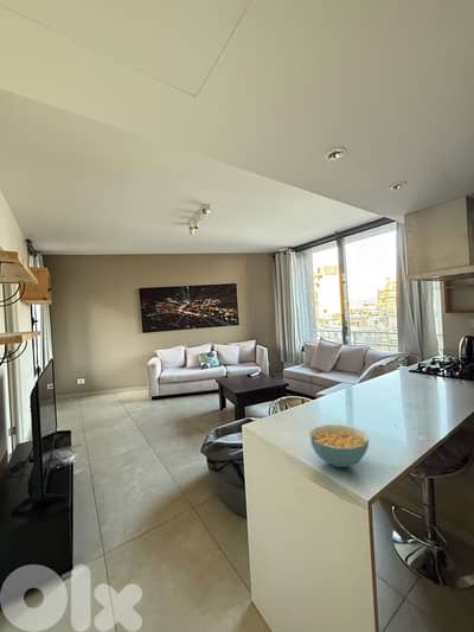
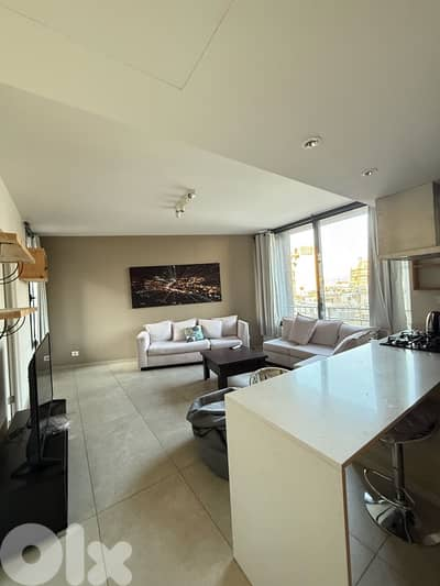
- cereal bowl (338, 448)
